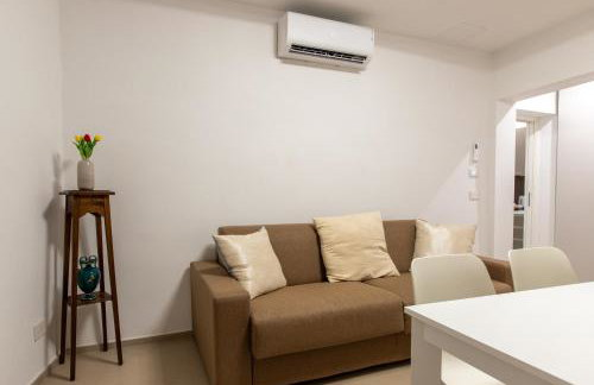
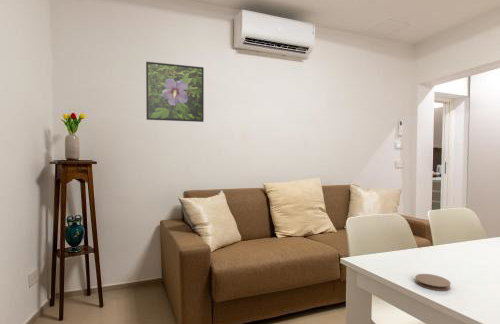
+ coaster (432, 281)
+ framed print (175, 92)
